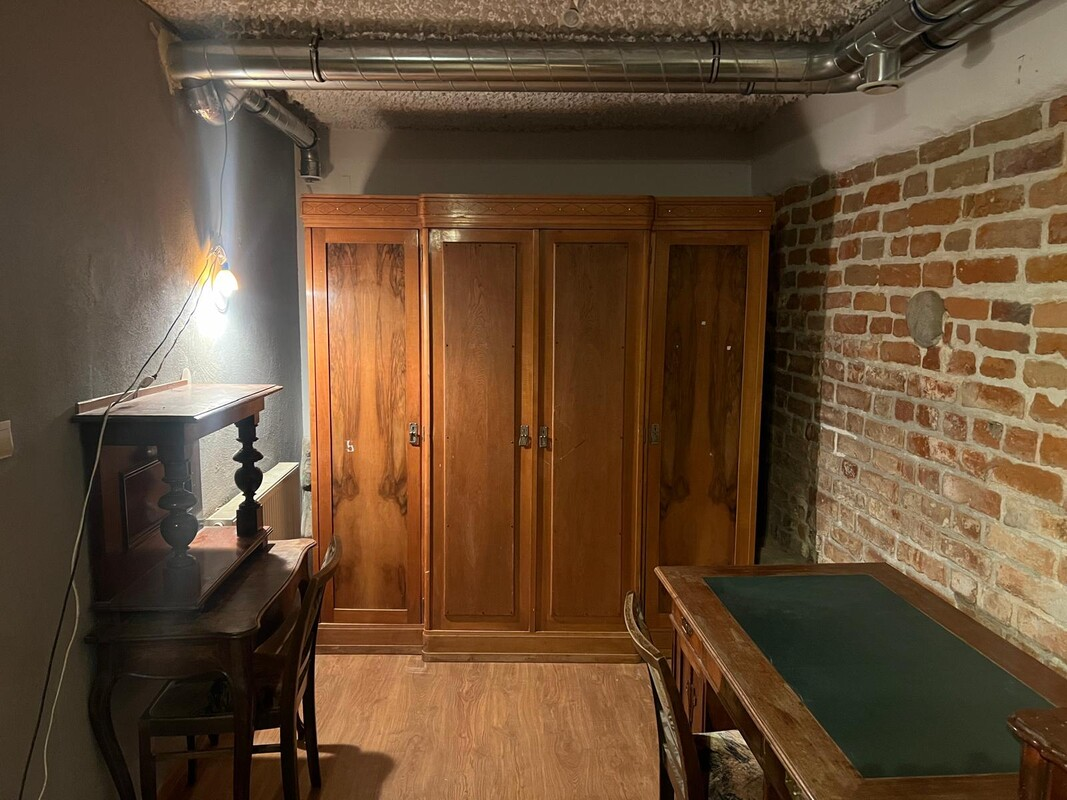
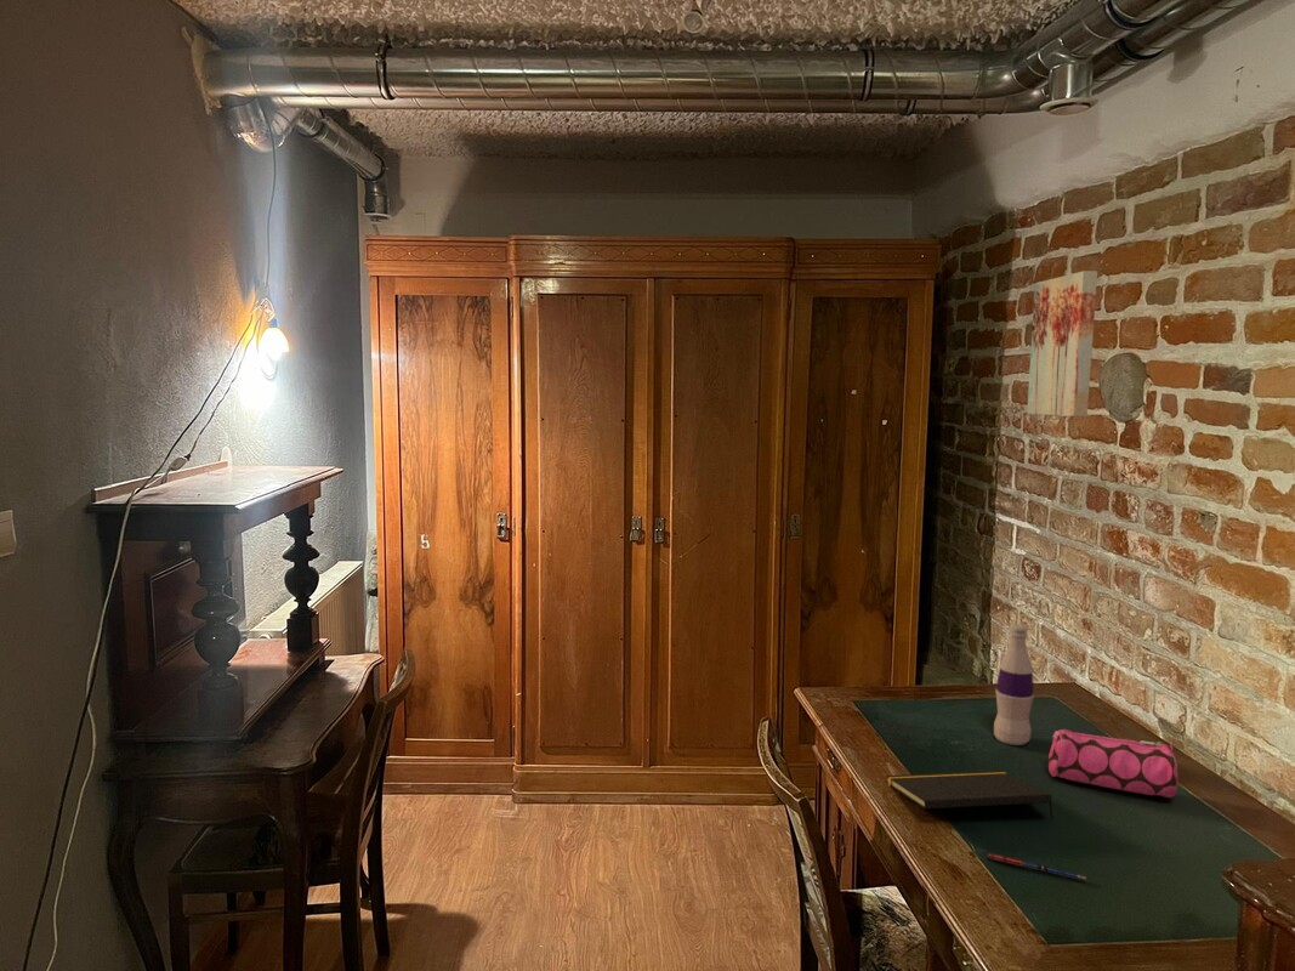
+ notepad (965, 788)
+ pencil case (1111, 760)
+ wall art (1060, 346)
+ bottle (1015, 682)
+ pen (1035, 865)
